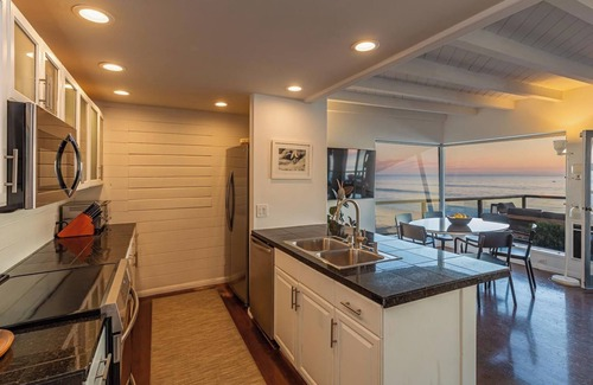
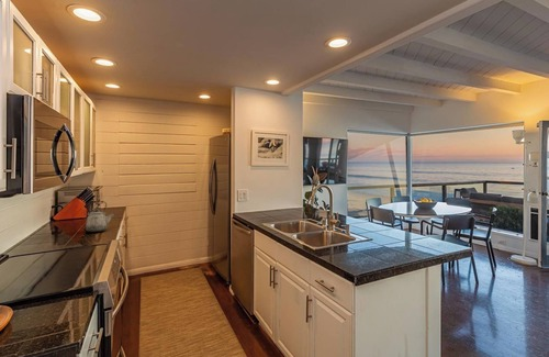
+ kettle (100, 215)
